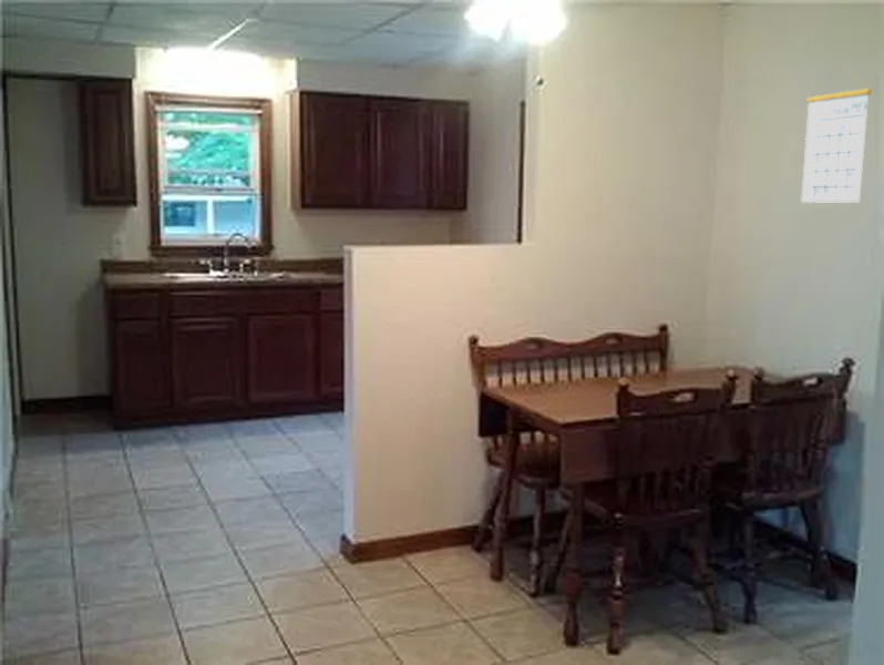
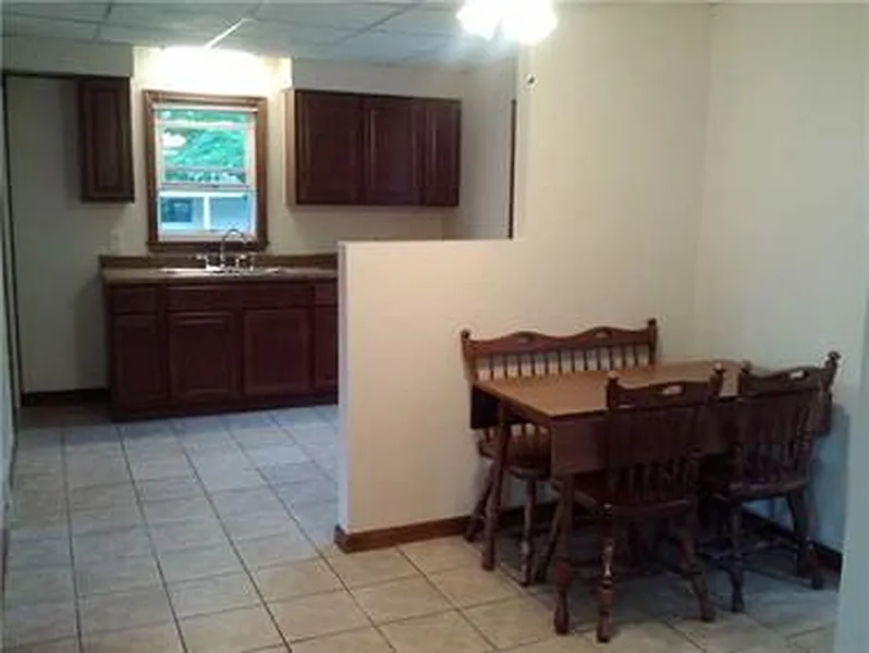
- calendar (834, 134)
